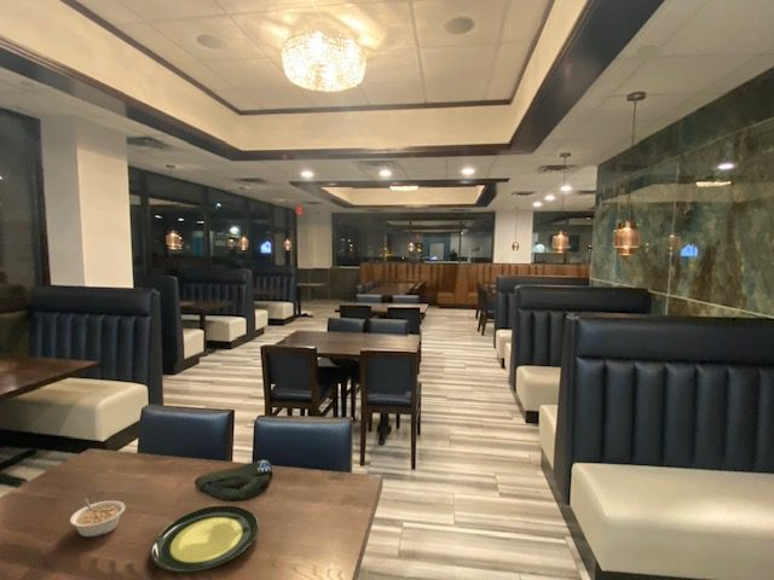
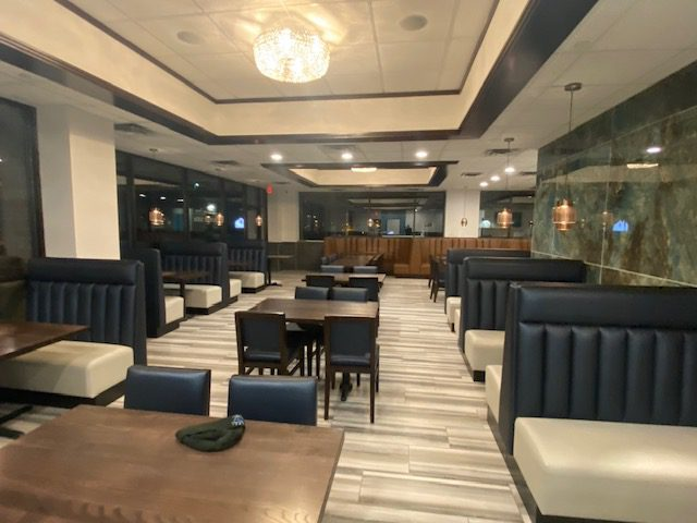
- plate (207, 538)
- legume (97, 518)
